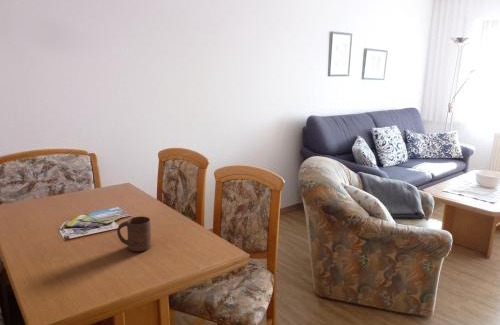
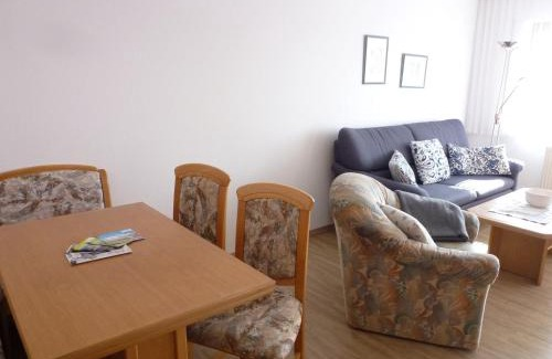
- cup (135, 234)
